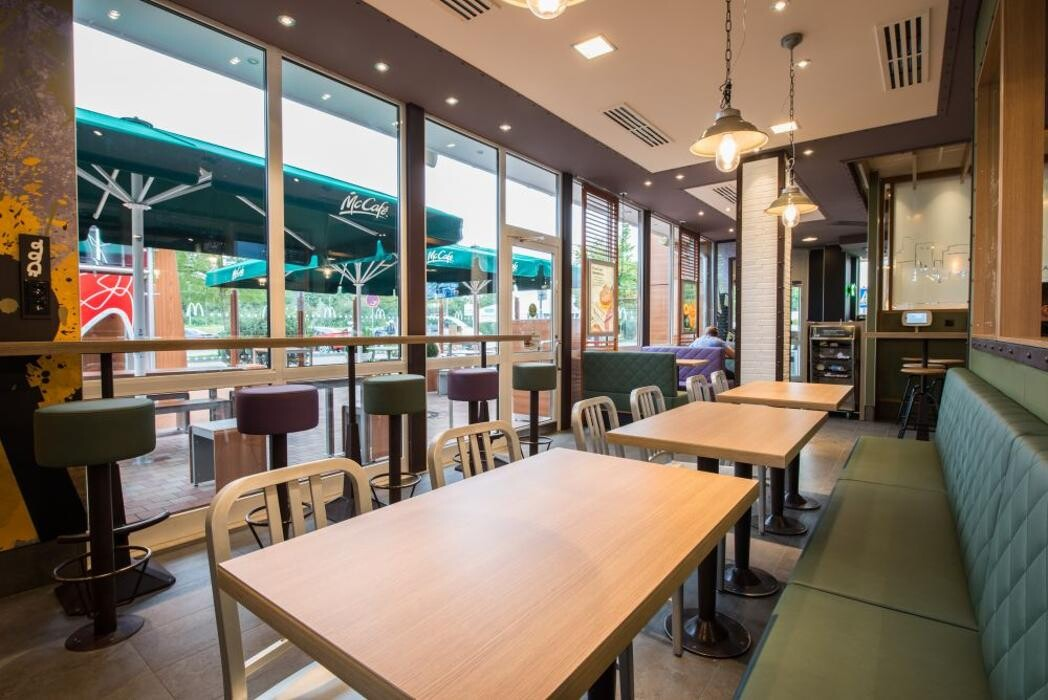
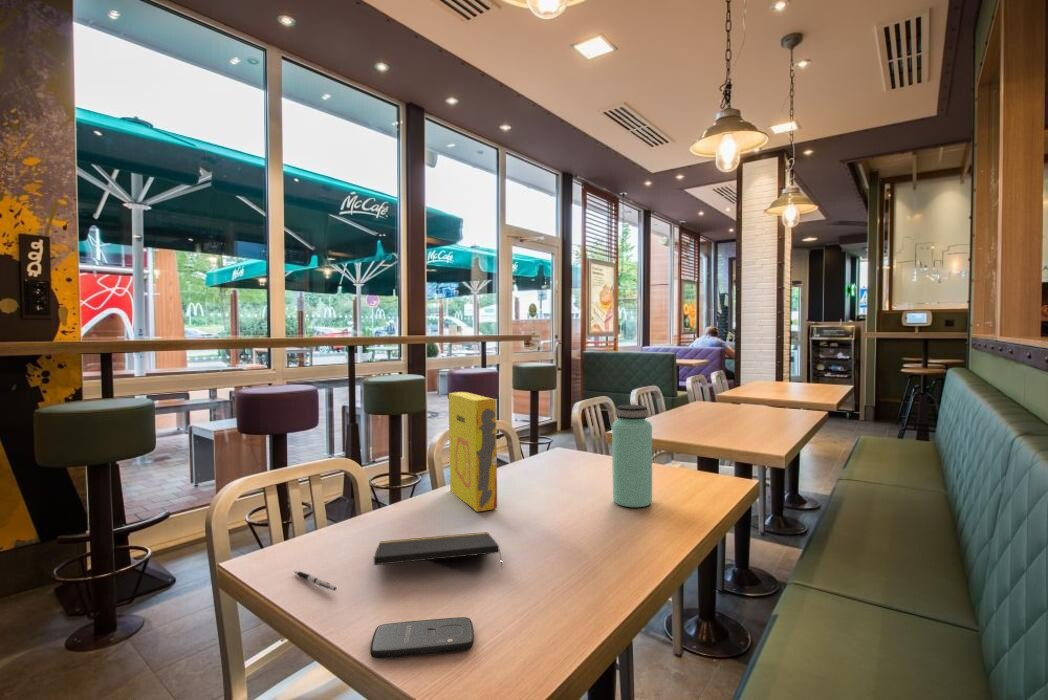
+ notepad (436, 547)
+ cereal box (471, 447)
+ pen (313, 579)
+ bottle (632, 454)
+ smartphone (423, 637)
